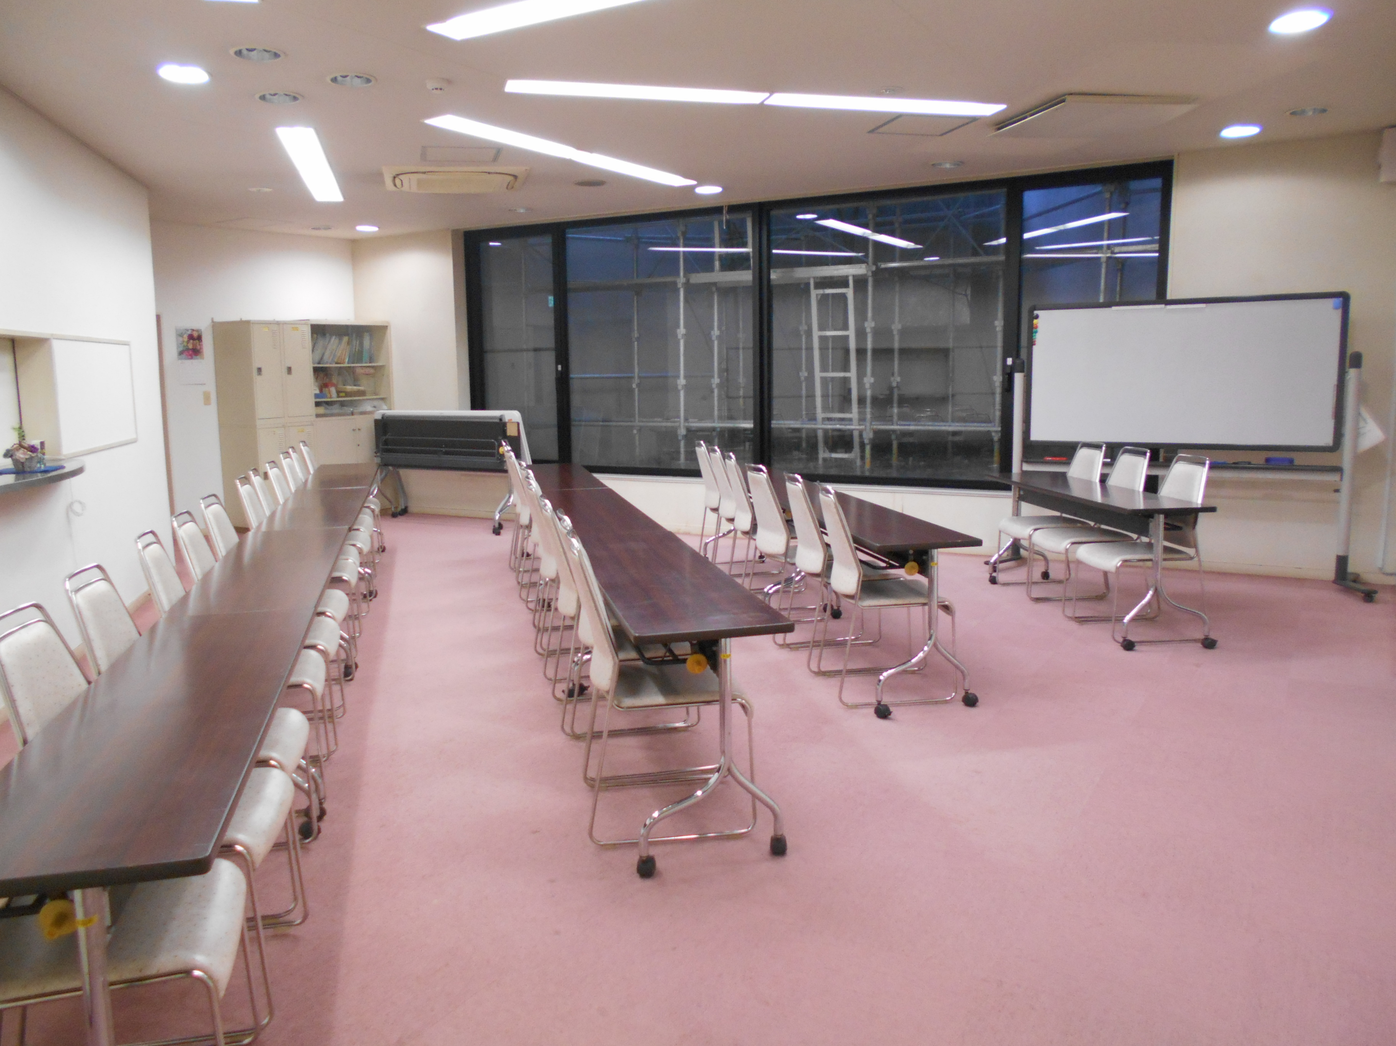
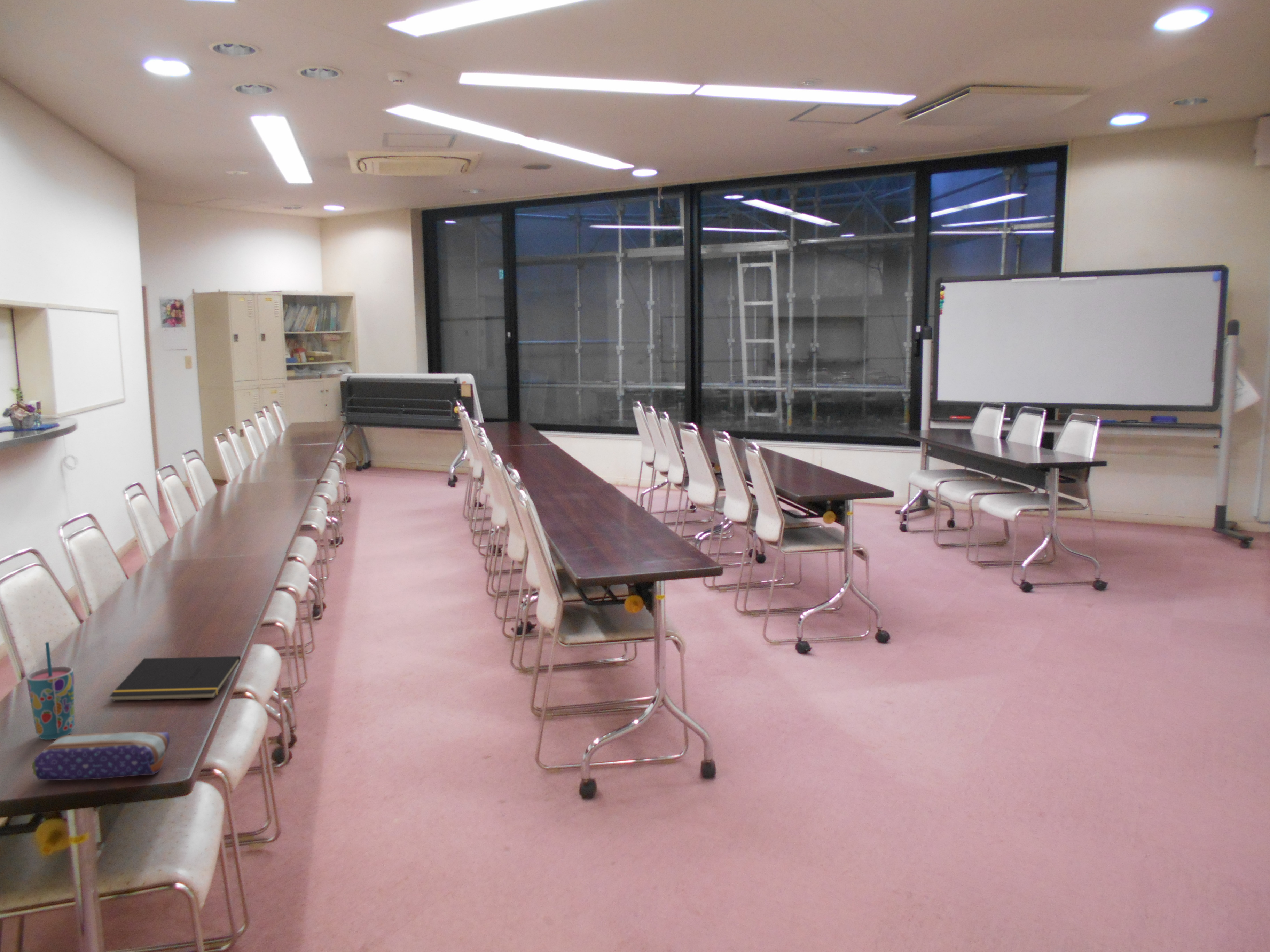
+ pencil case (103, 755)
+ notepad (178, 677)
+ cup (52, 689)
